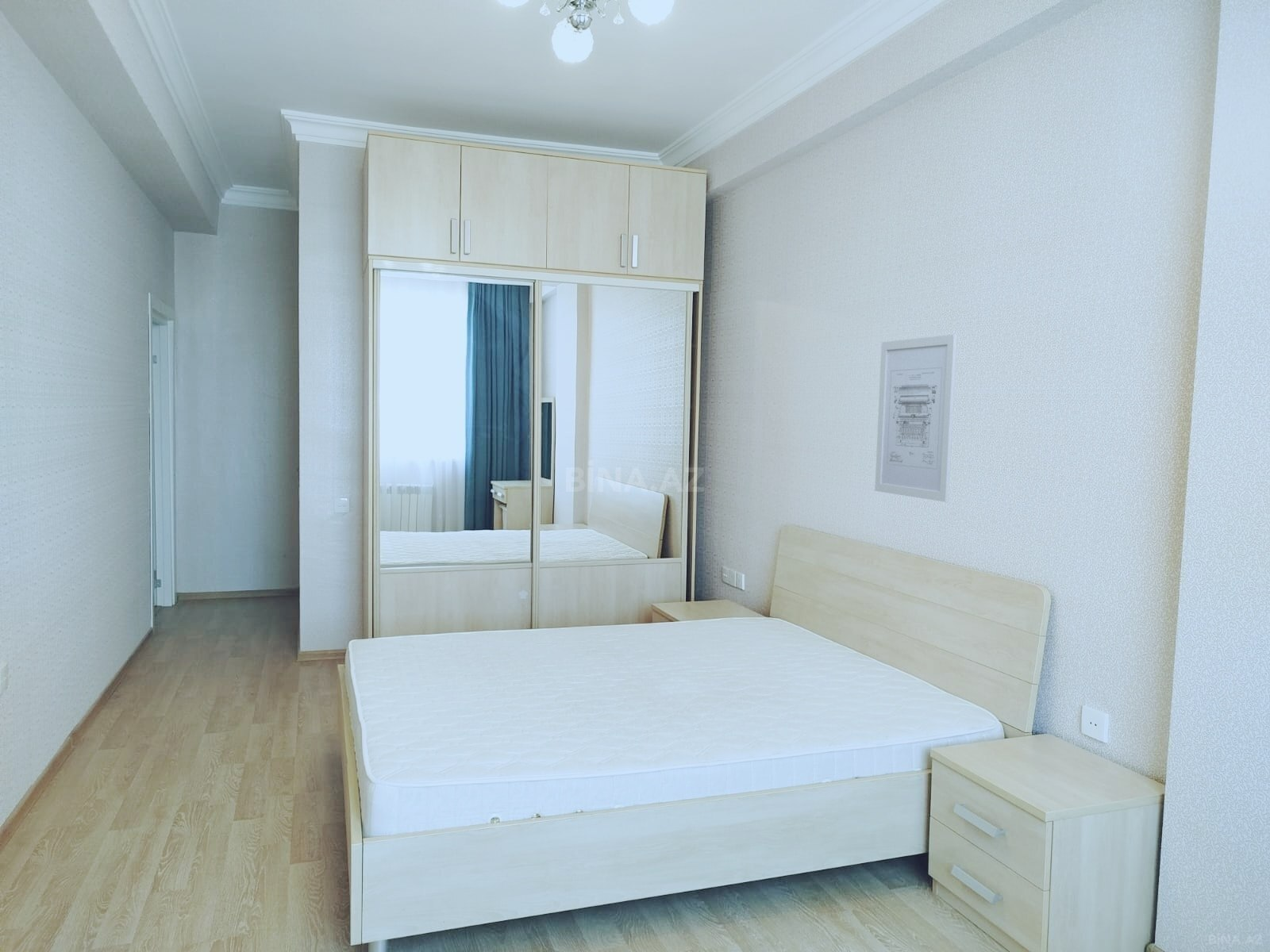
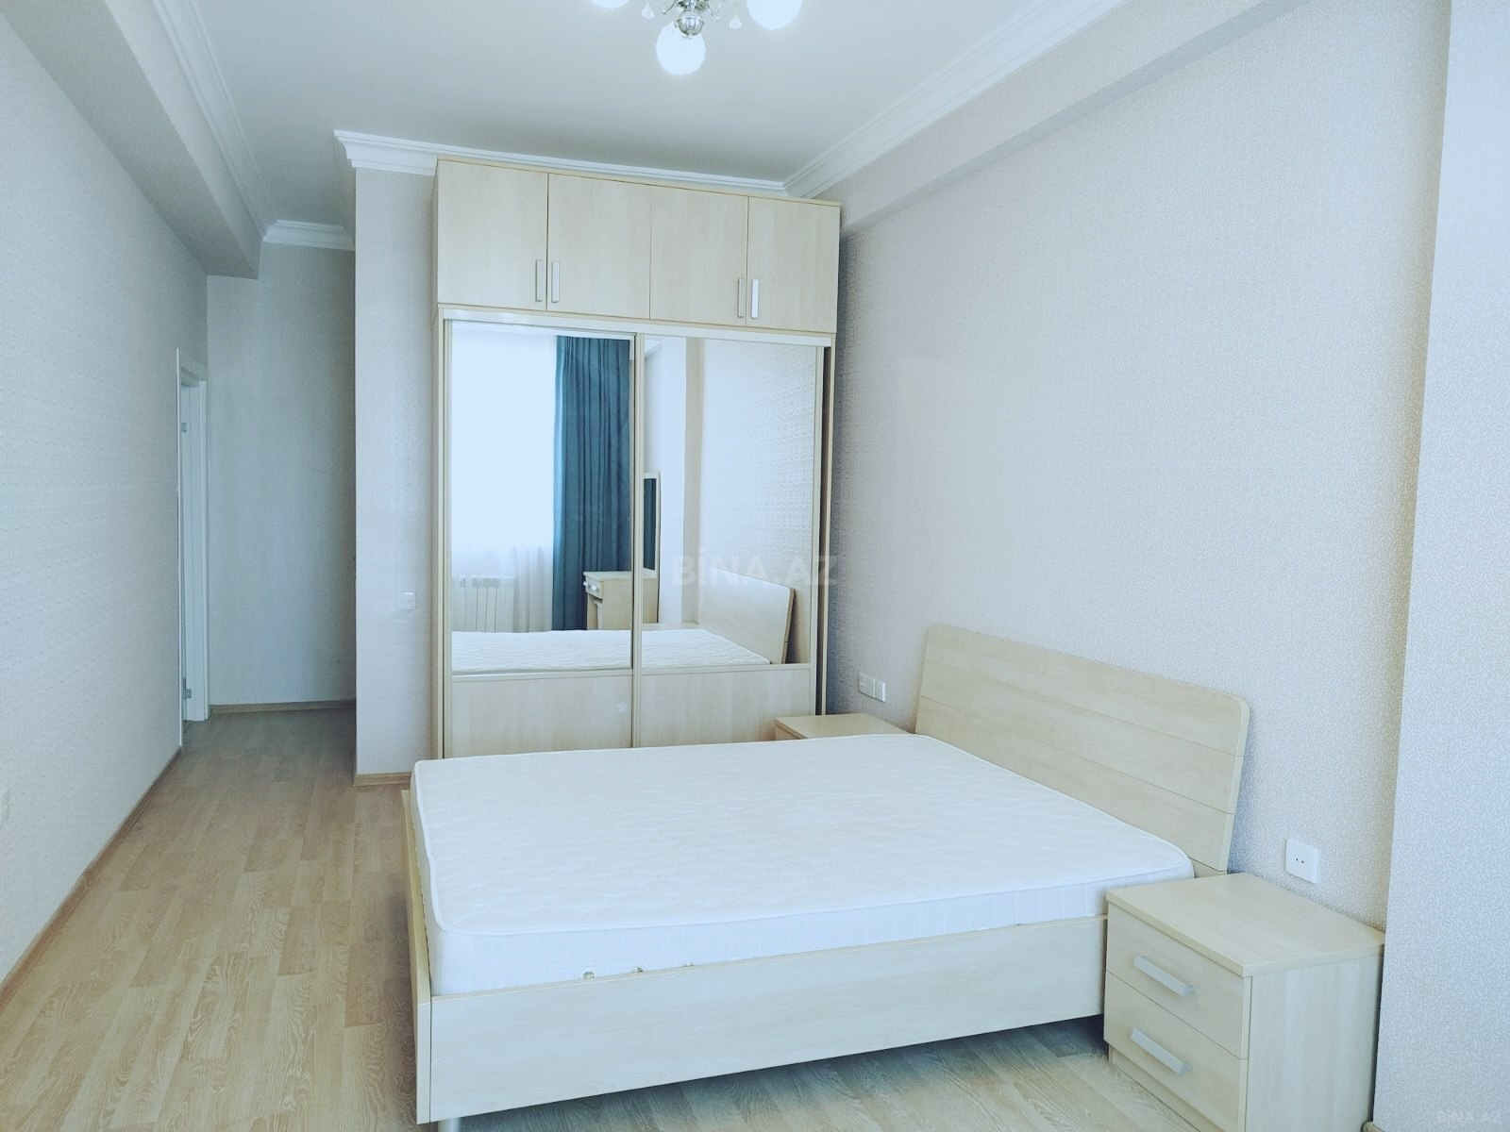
- wall art (913, 417)
